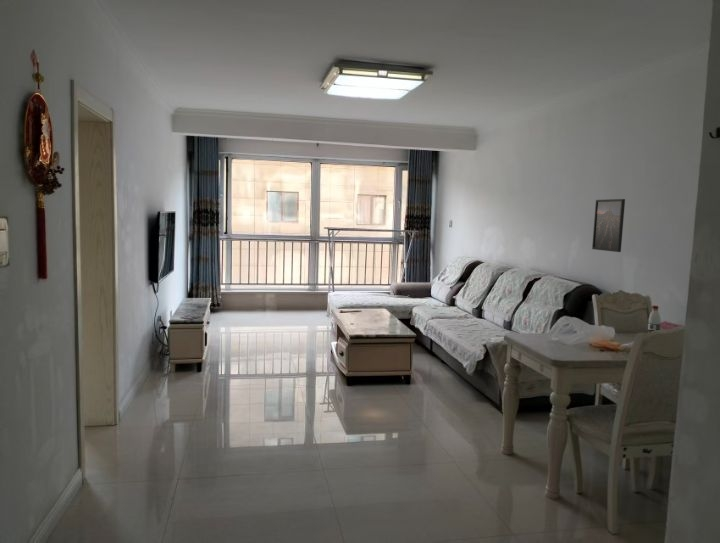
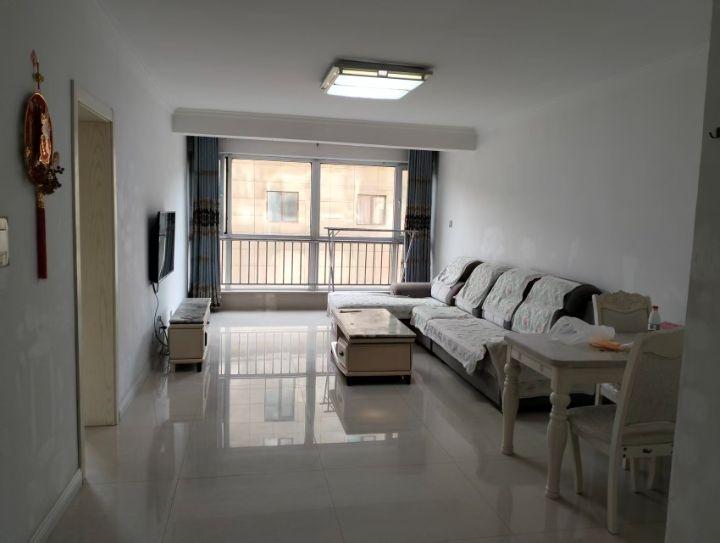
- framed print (607, 225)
